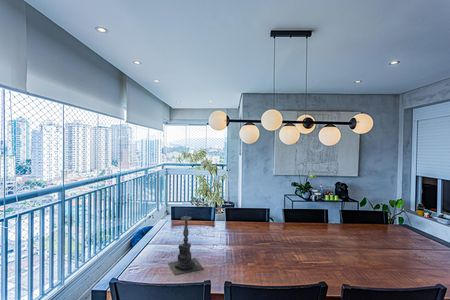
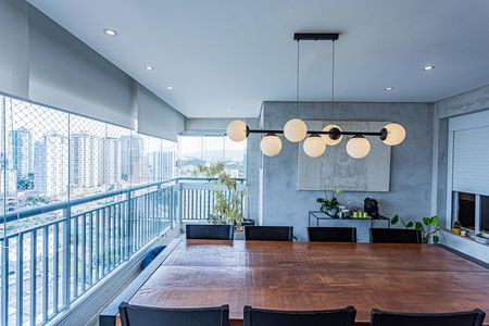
- candle holder (185, 237)
